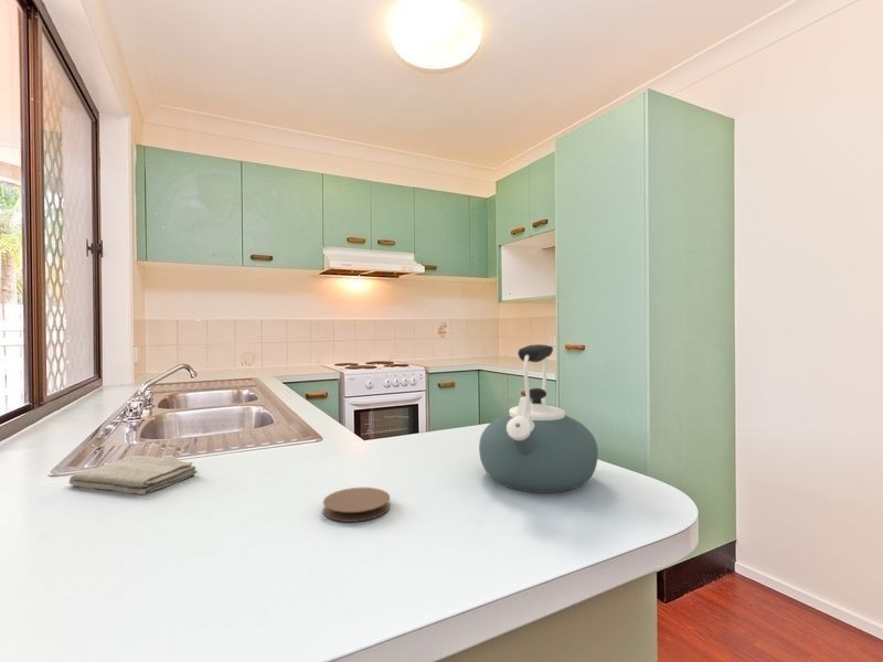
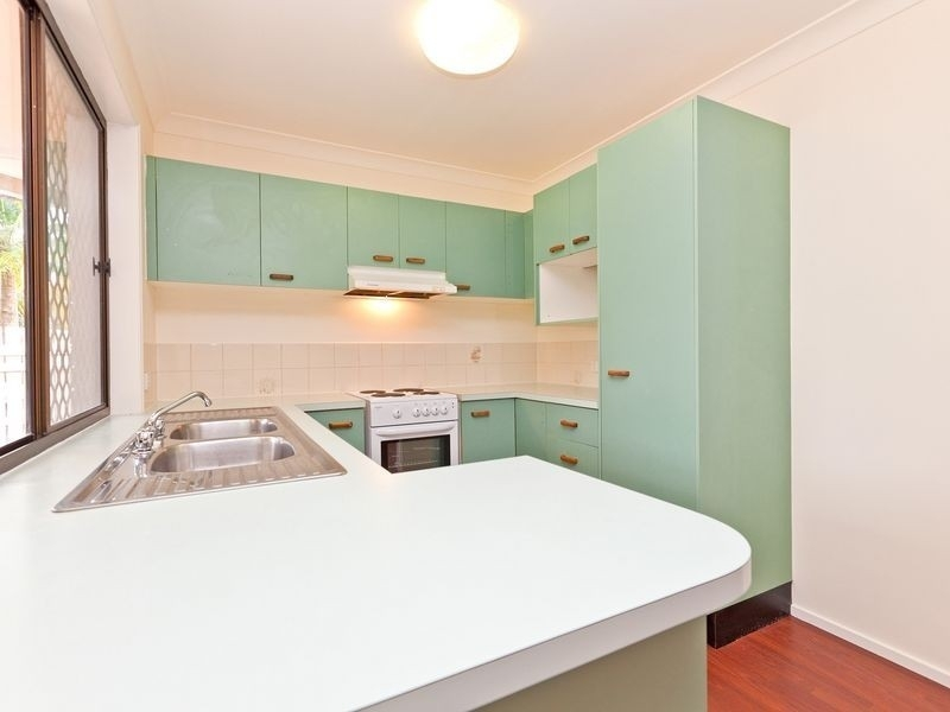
- washcloth (136, 472)
- kettle (533, 413)
- coaster (357, 503)
